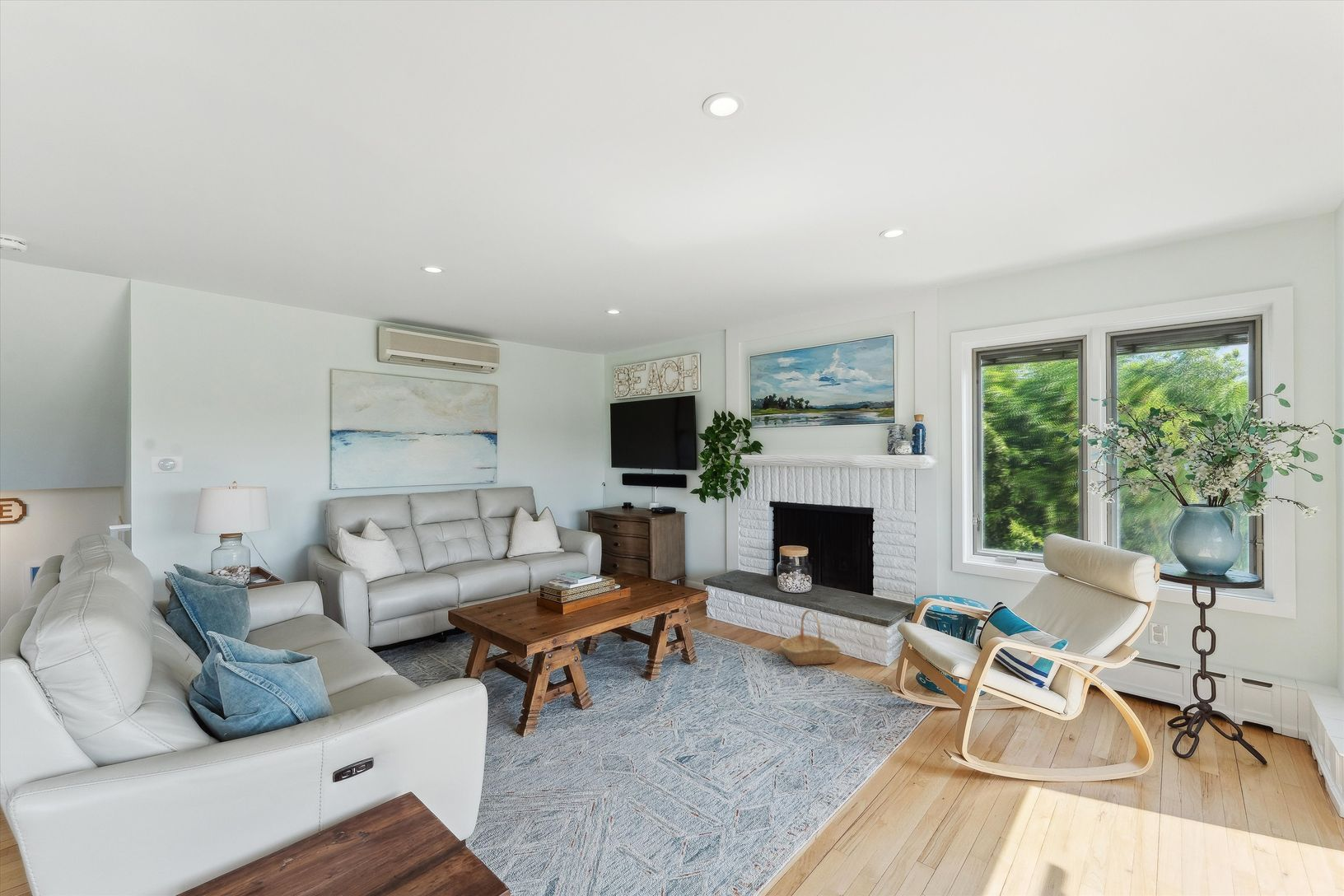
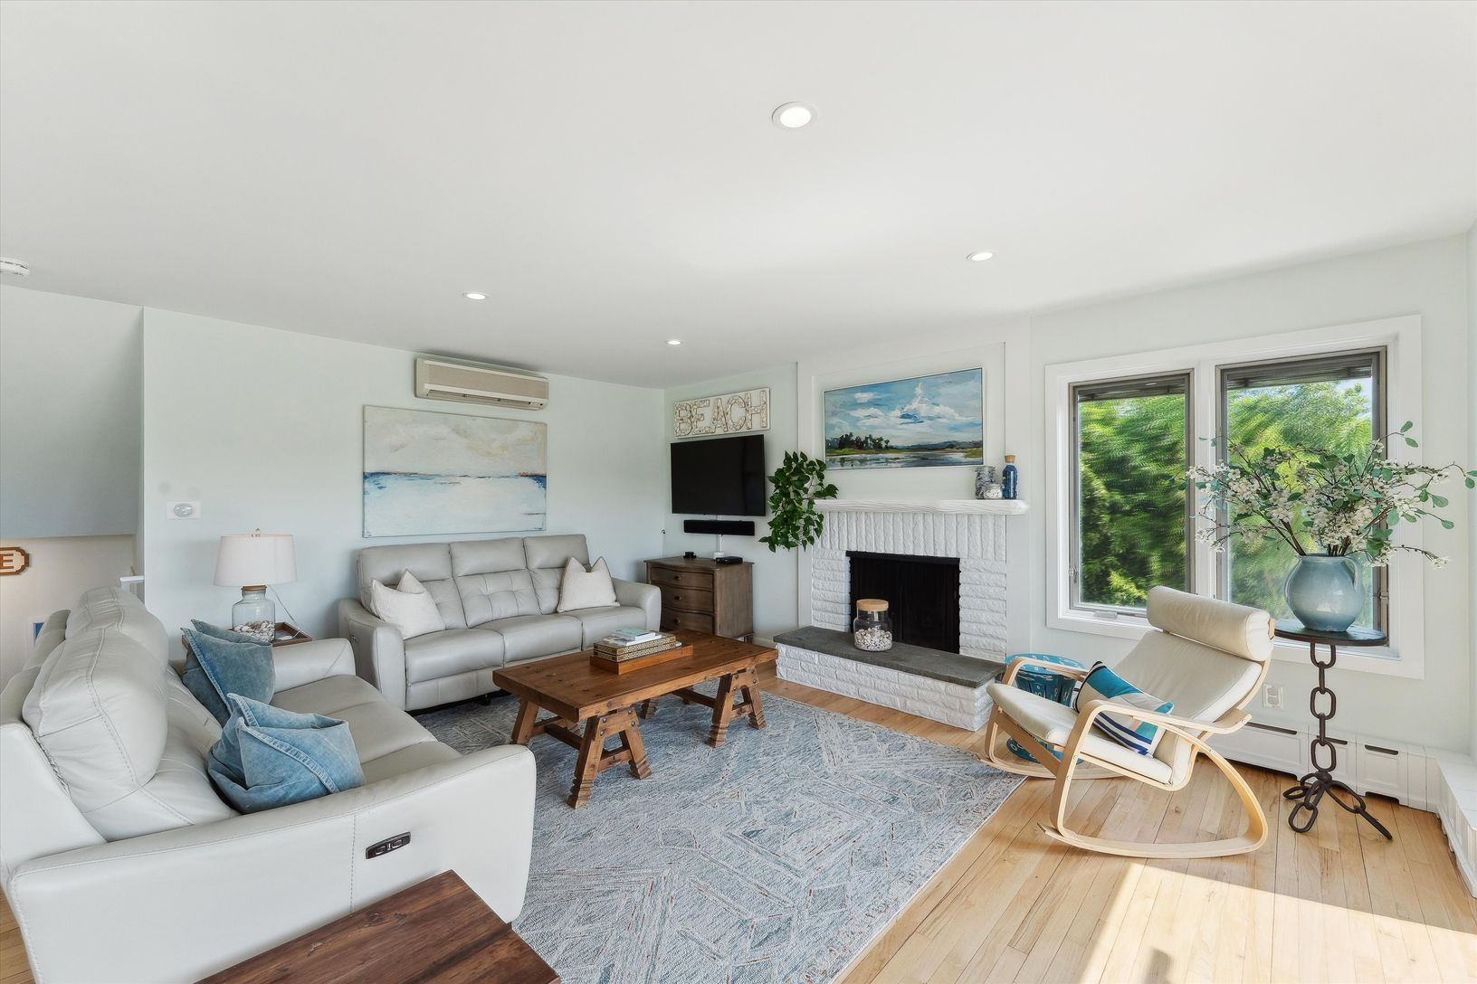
- basket (810, 636)
